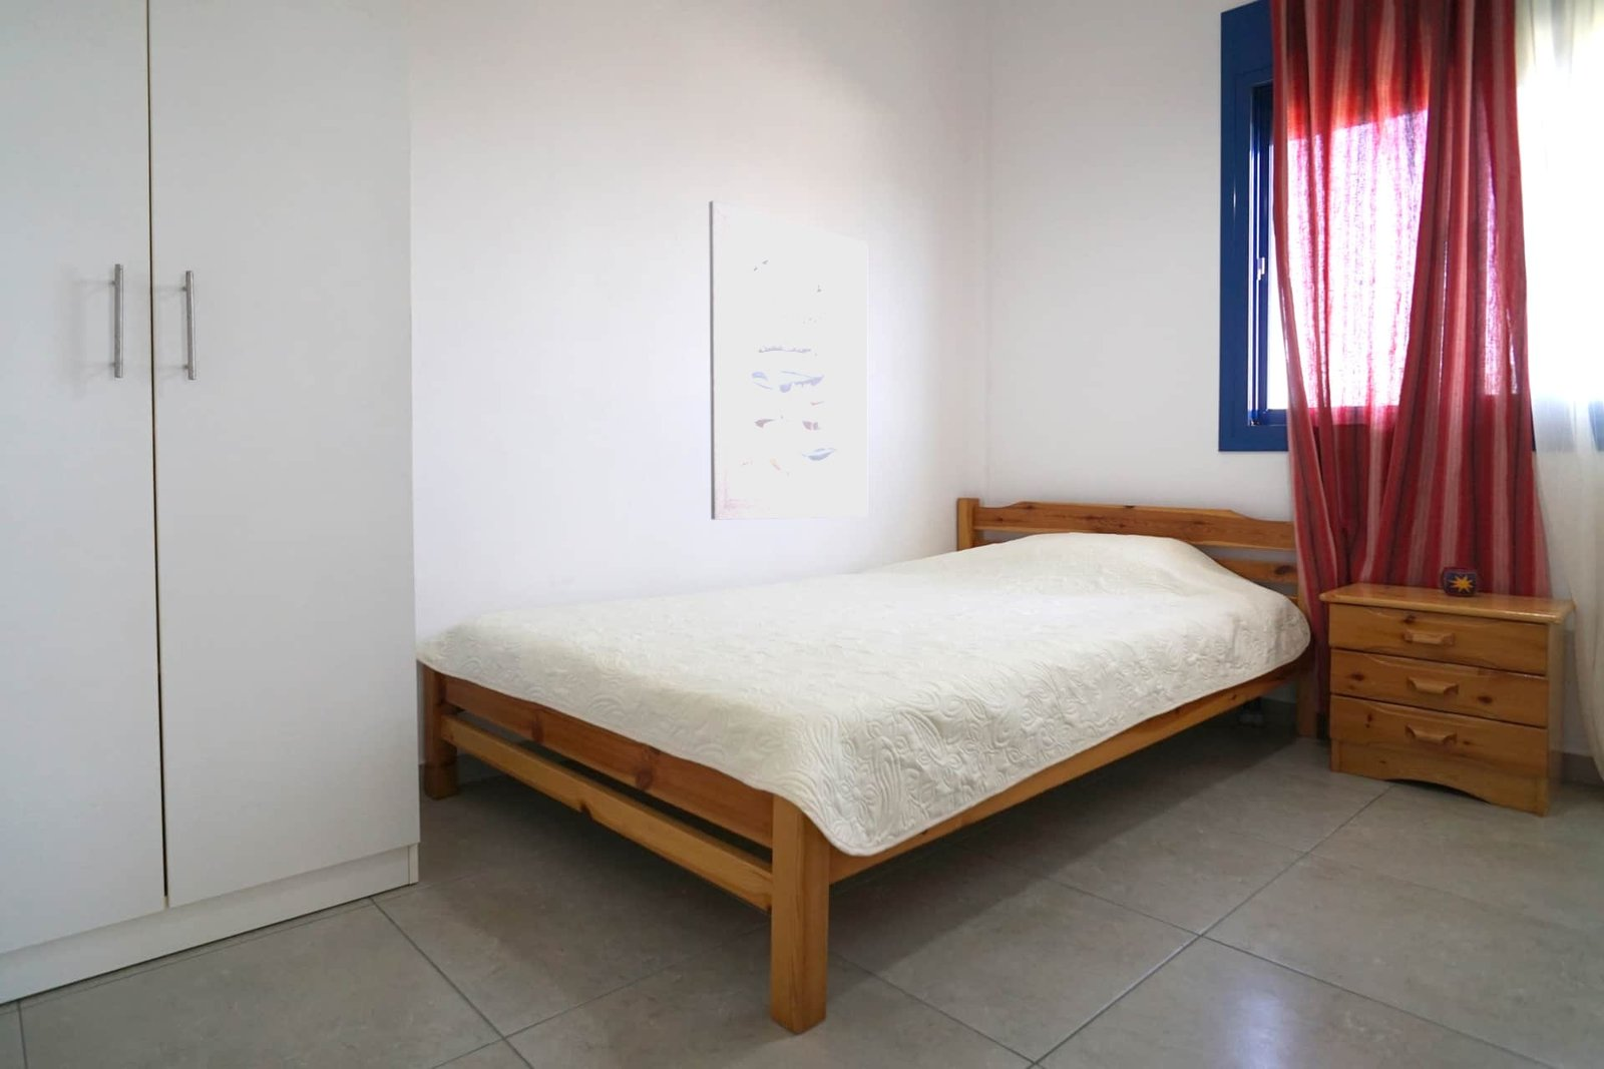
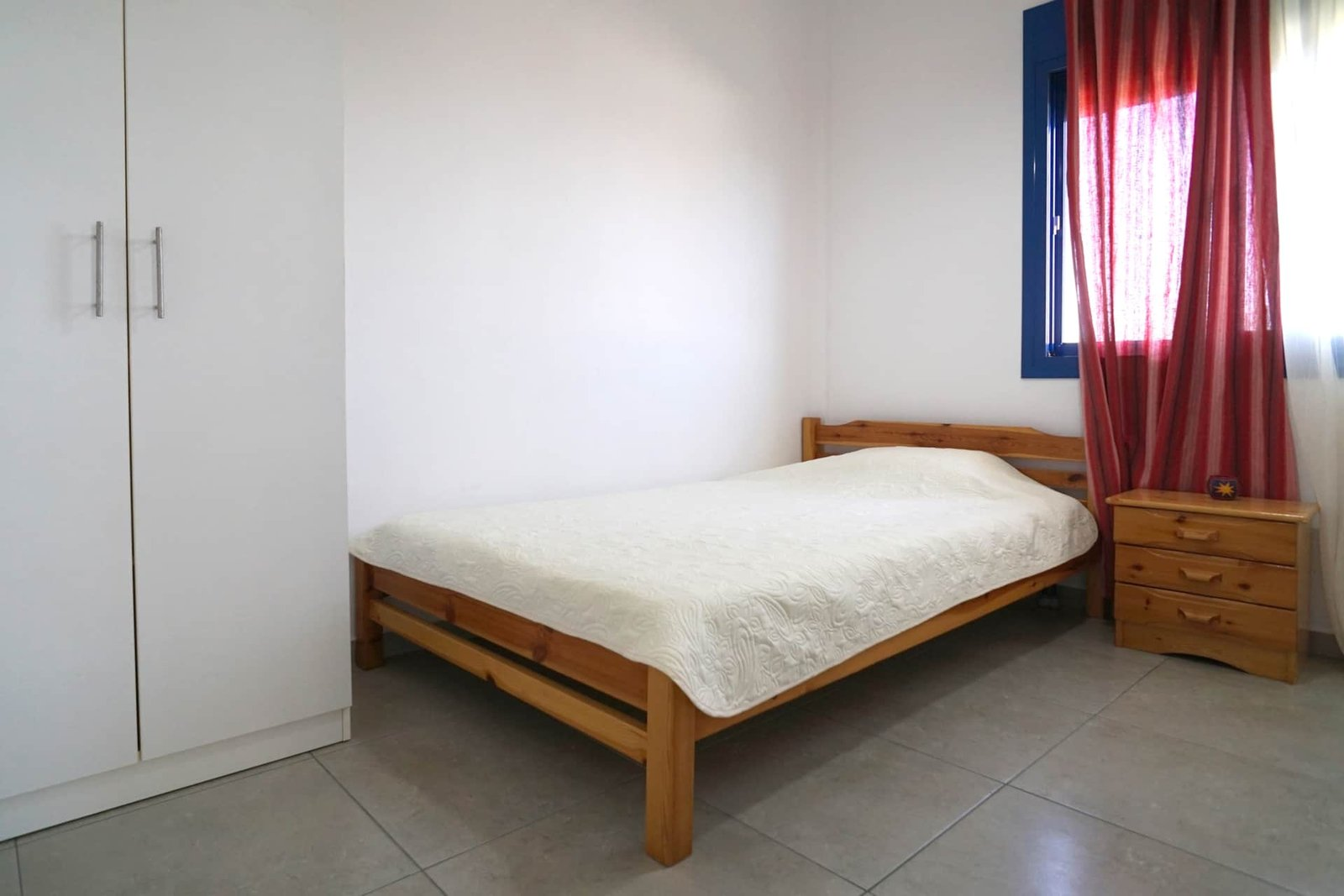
- wall art (794, 371)
